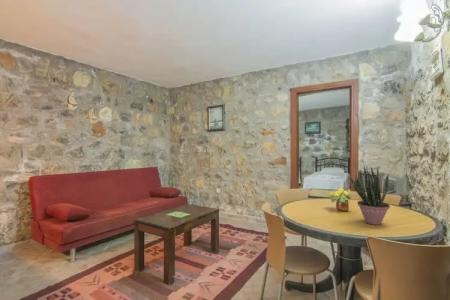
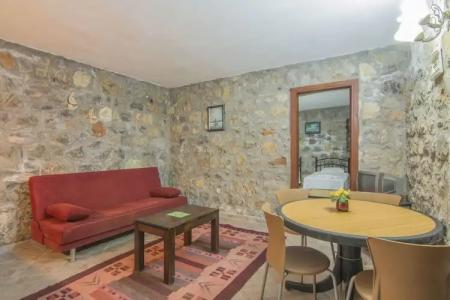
- potted plant (369, 194)
